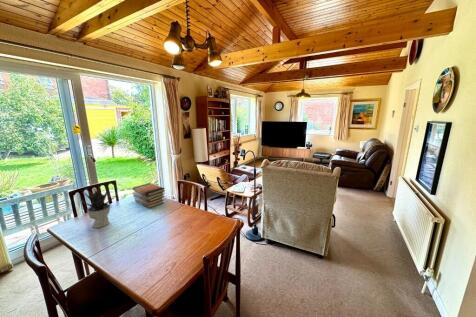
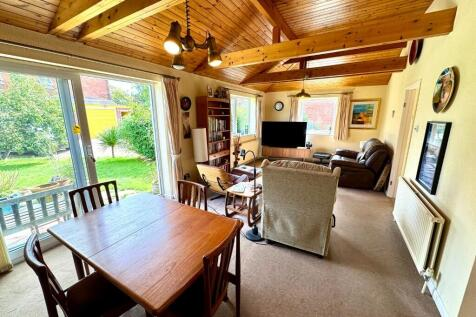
- book stack (148, 194)
- potted plant (96, 205)
